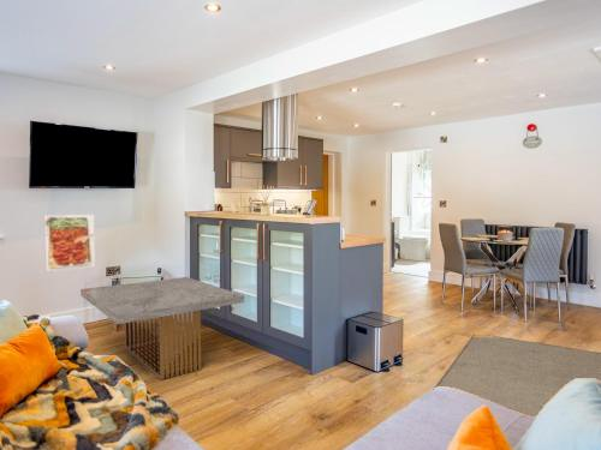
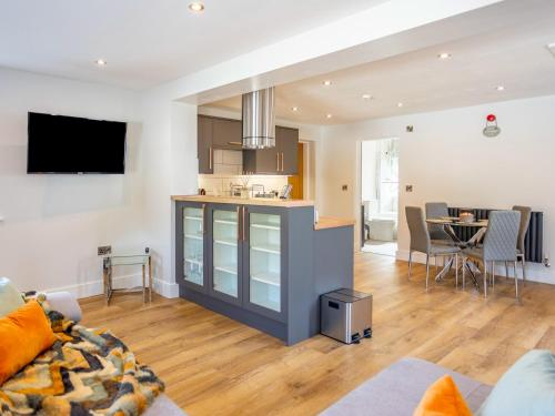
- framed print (70, 241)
- rug (528, 373)
- coffee table (160, 325)
